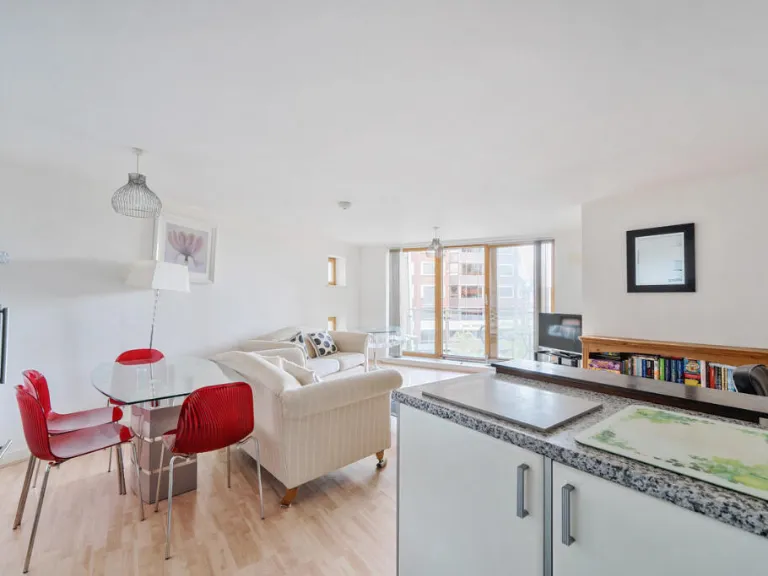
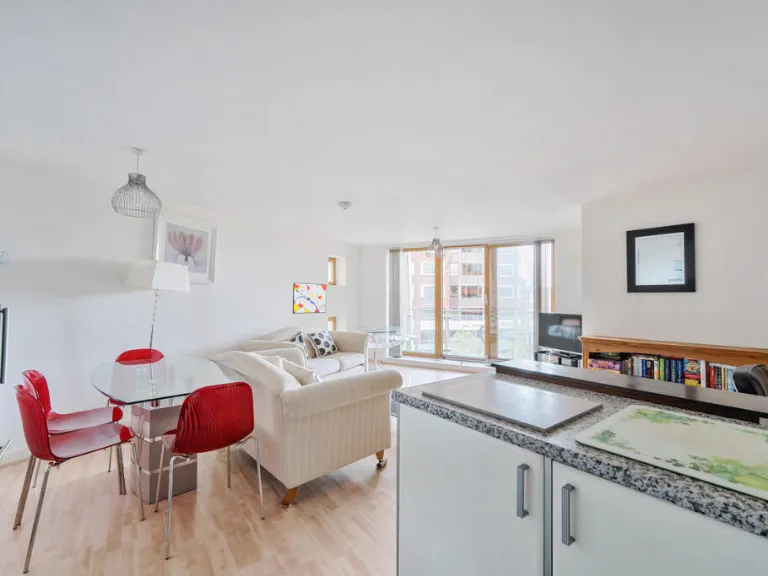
+ wall art (310, 298)
